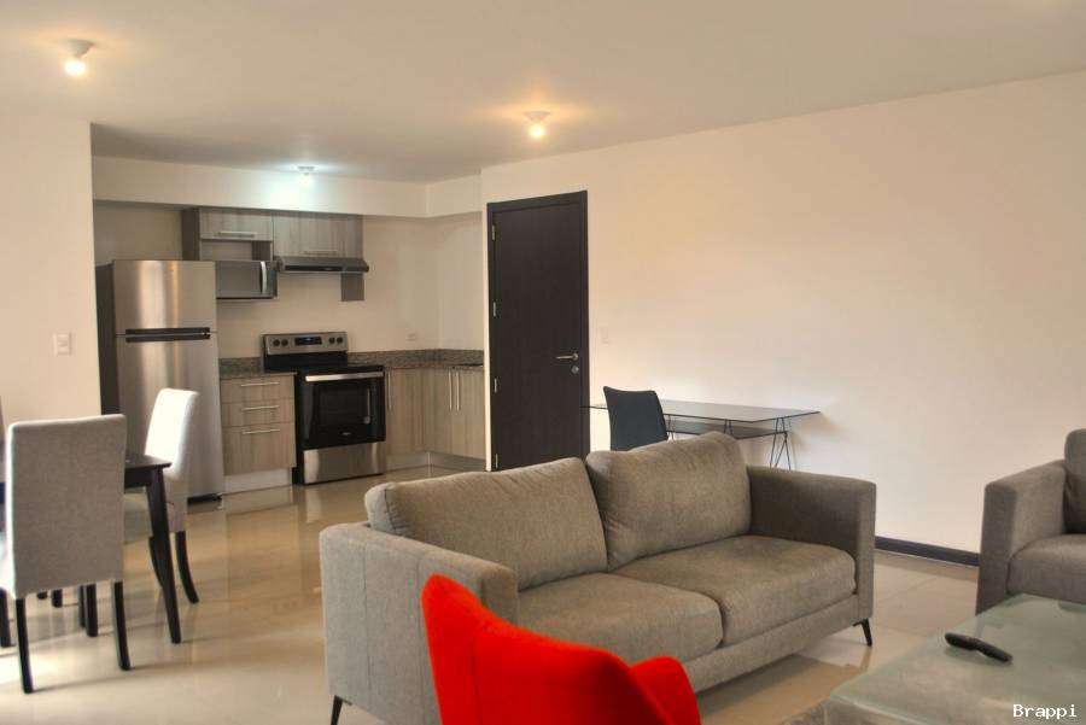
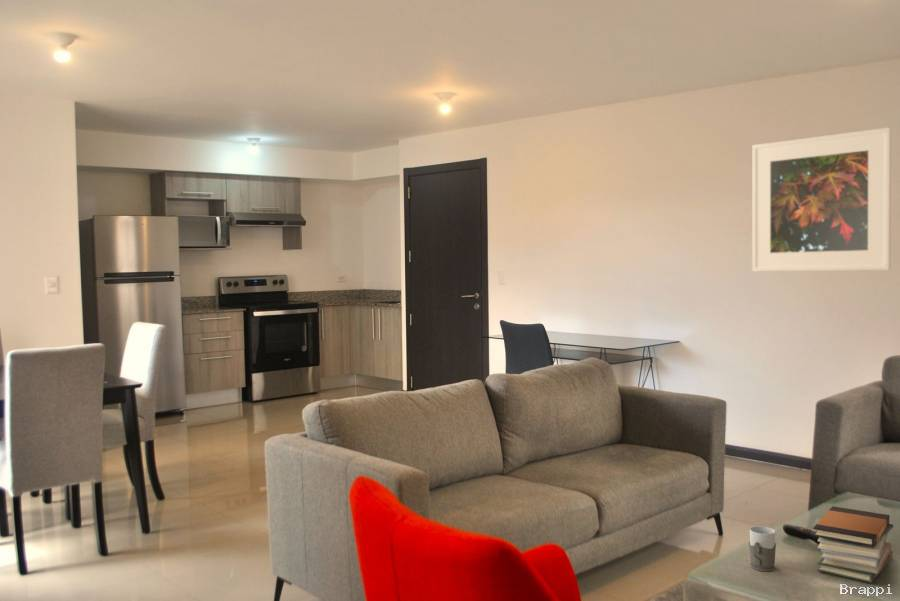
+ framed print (817, 204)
+ mug (760, 550)
+ book stack (853, 543)
